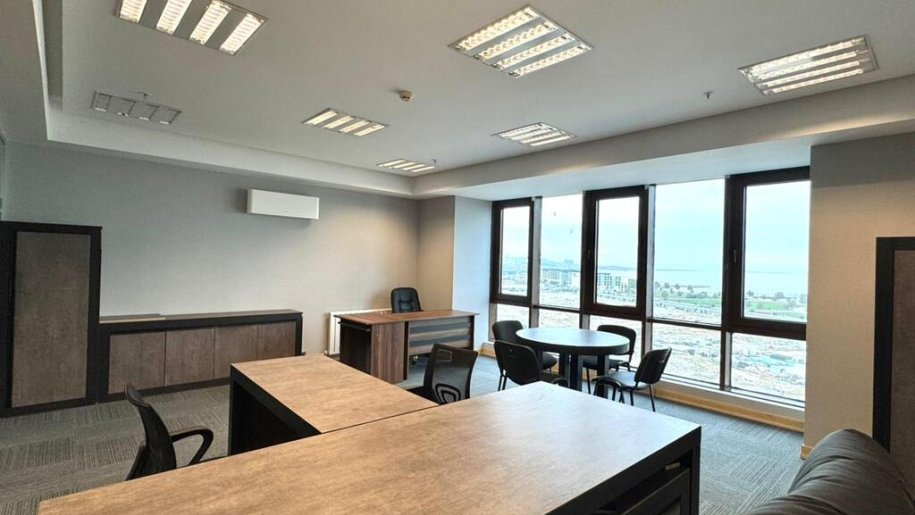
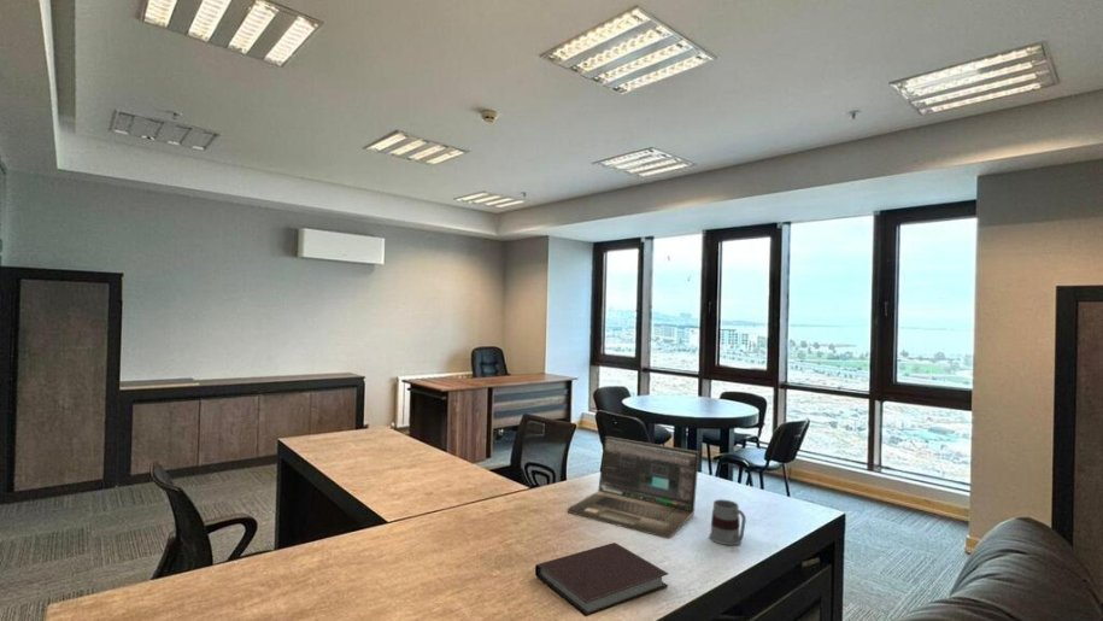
+ mug (728, 522)
+ notebook (600, 574)
+ laptop (634, 481)
